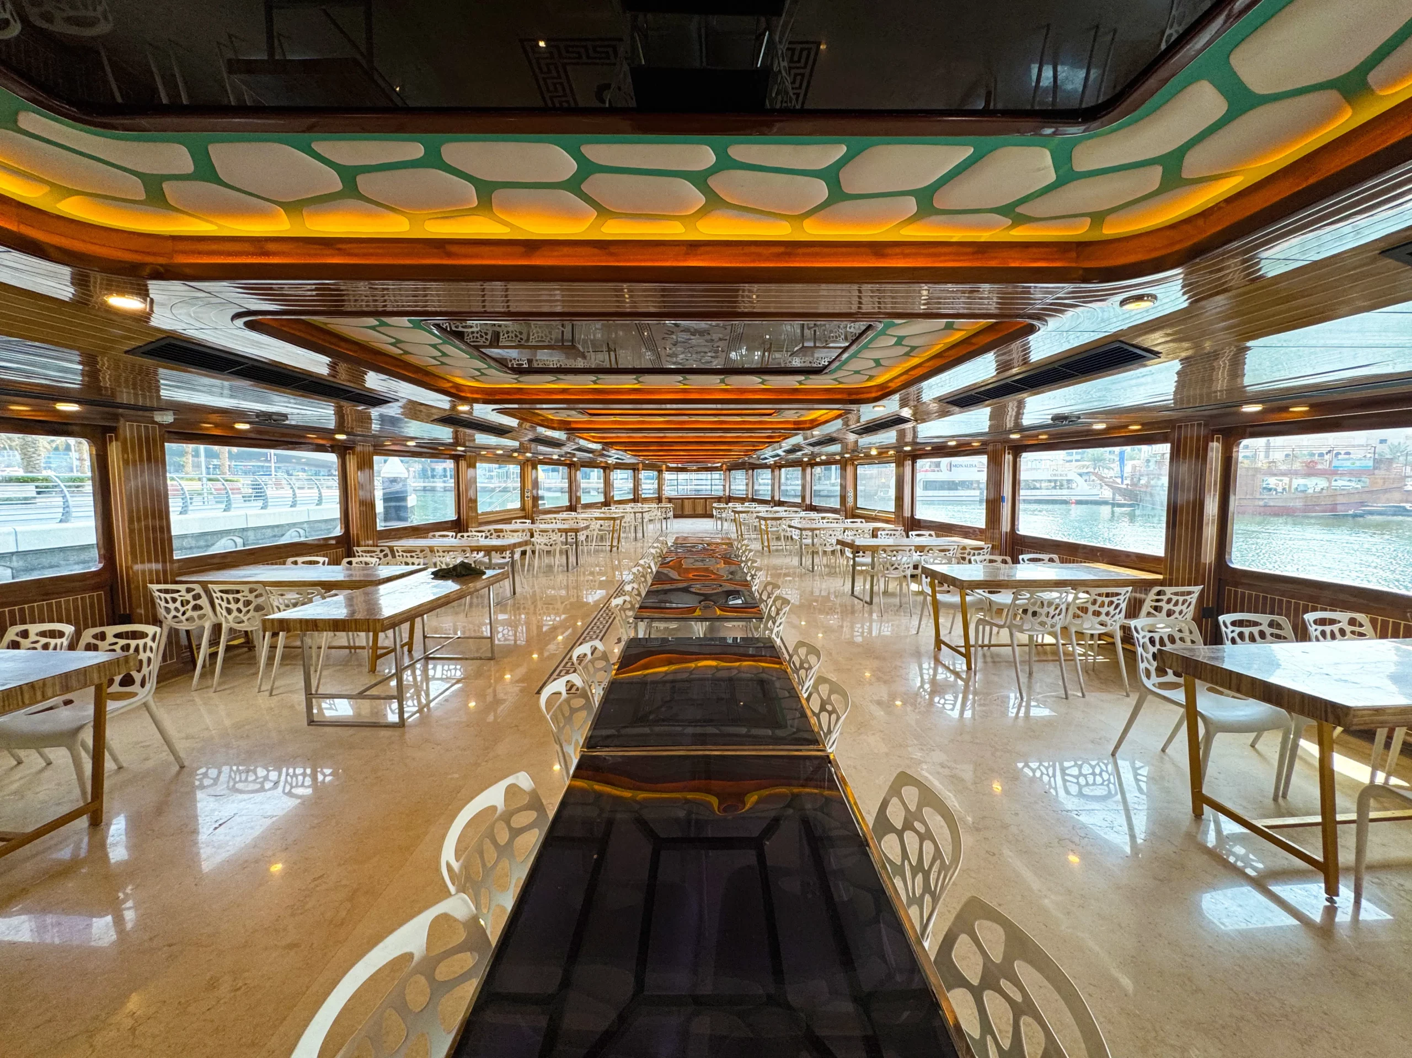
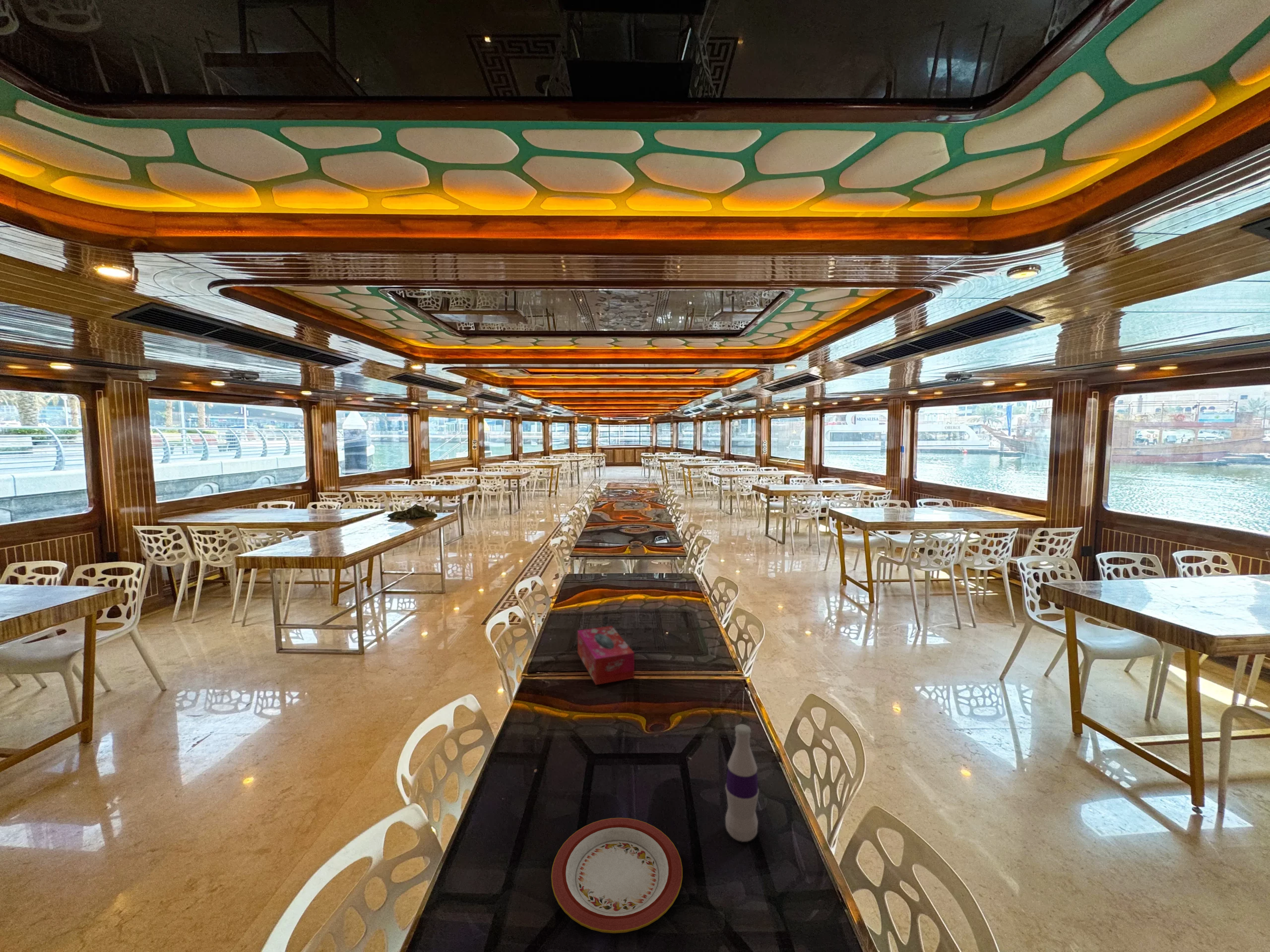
+ bottle (742, 779)
+ plate (617, 872)
+ tissue box (604, 653)
